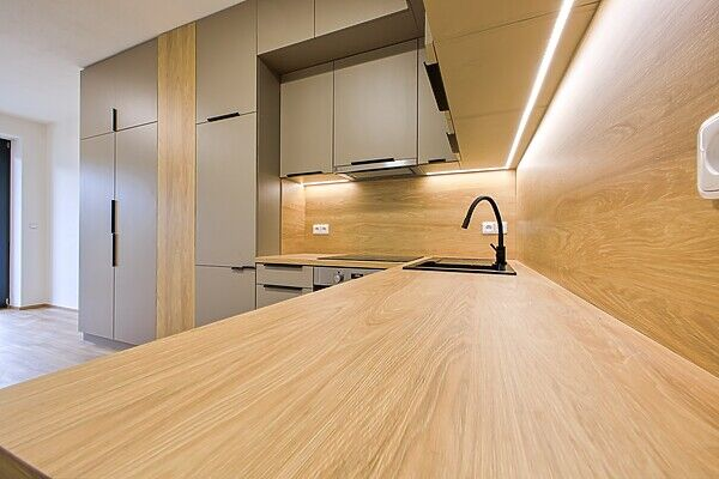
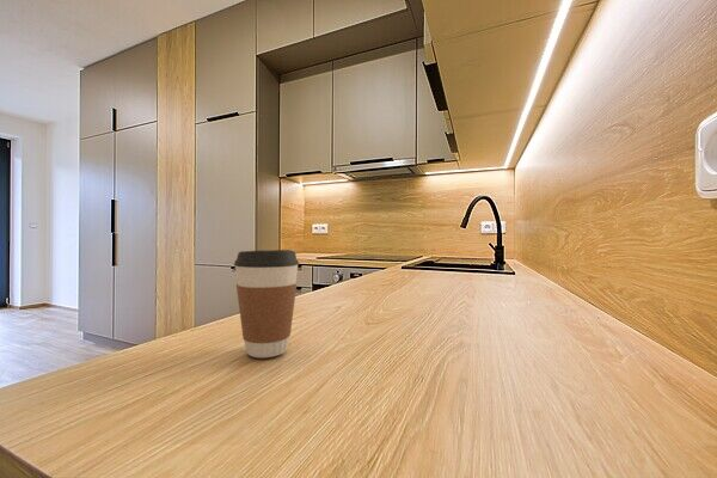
+ coffee cup (266, 300)
